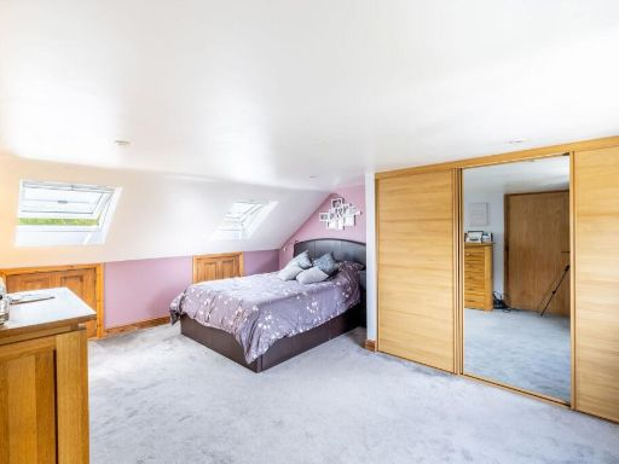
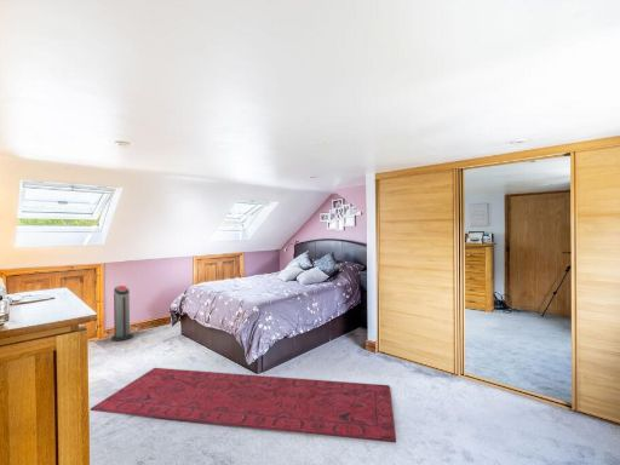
+ rug (248, 396)
+ air purifier (121, 311)
